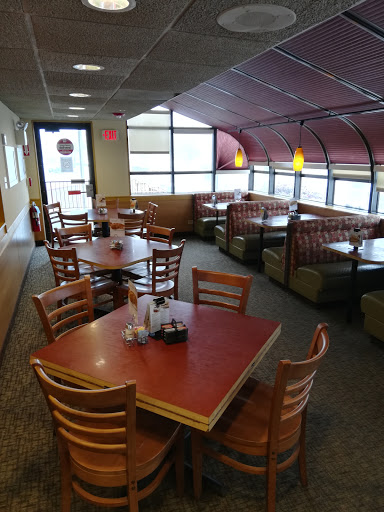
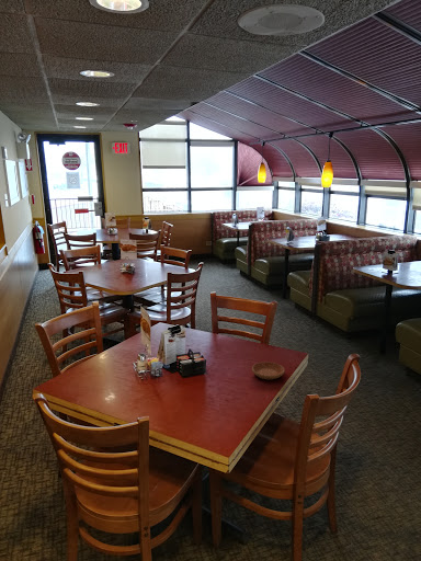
+ saucer (268, 370)
